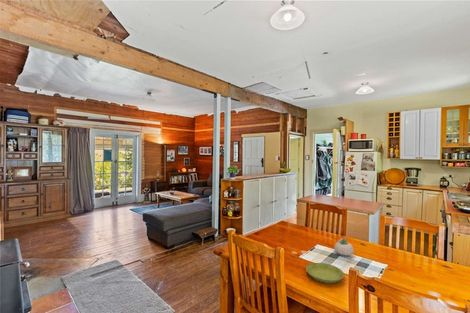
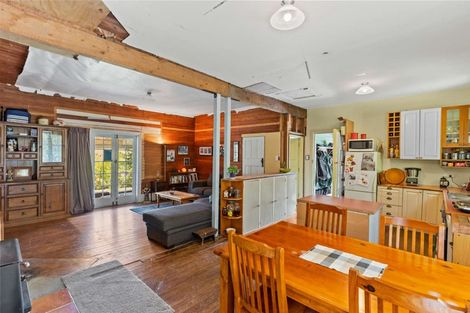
- succulent planter (343, 246)
- saucer (324, 273)
